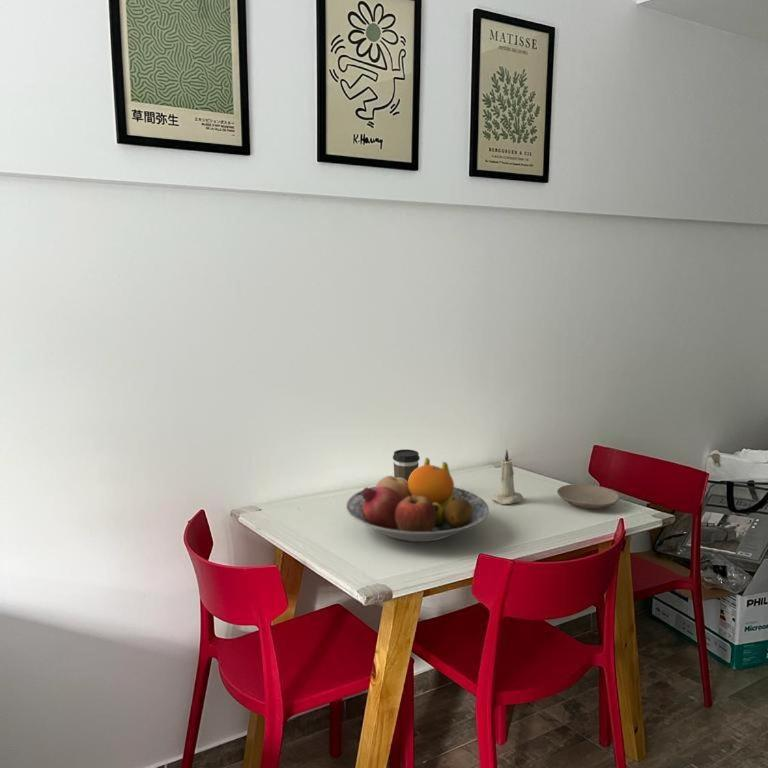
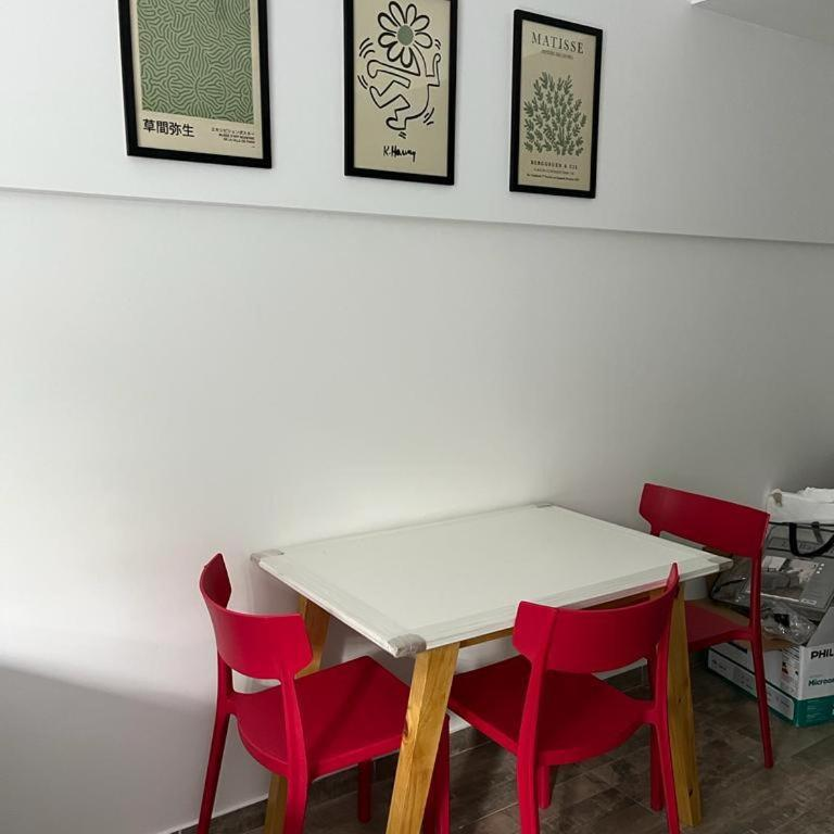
- candle (509, 474)
- coffee cup (405, 473)
- plate (587, 498)
- fruit bowl (417, 499)
